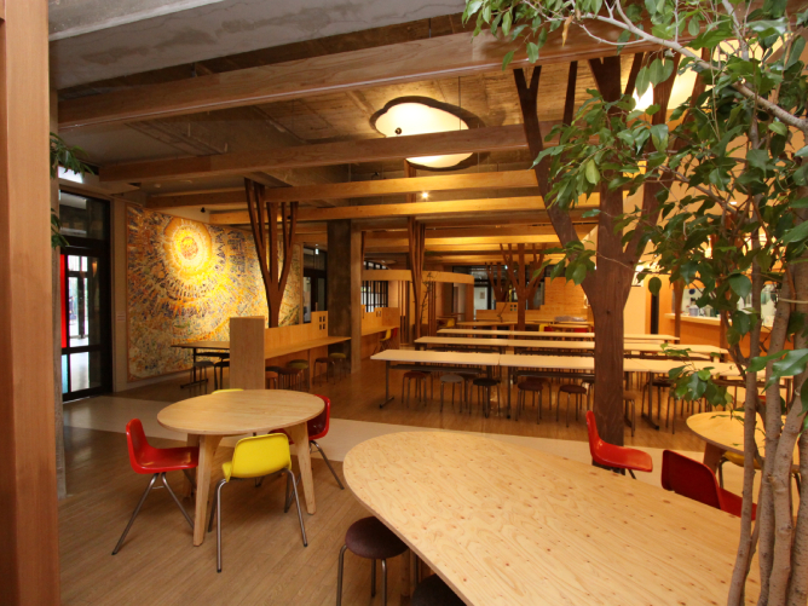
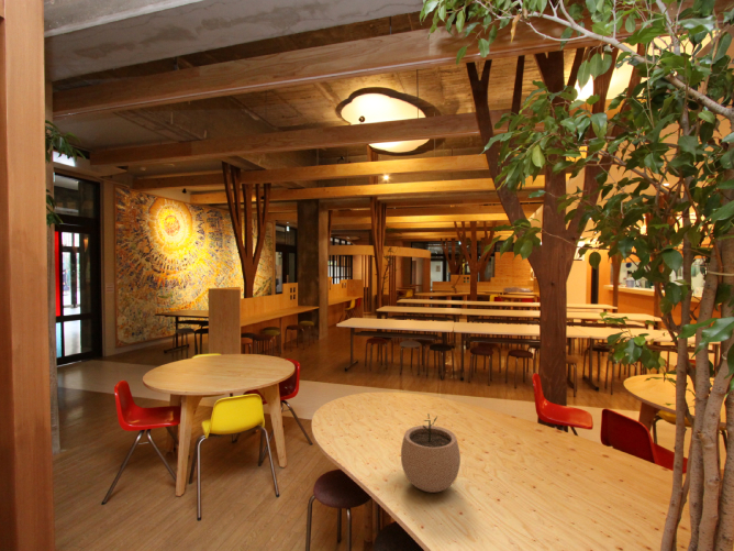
+ plant pot (430, 450)
